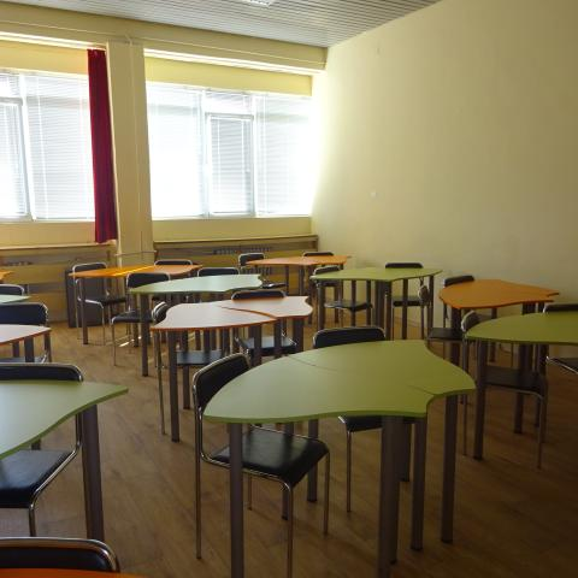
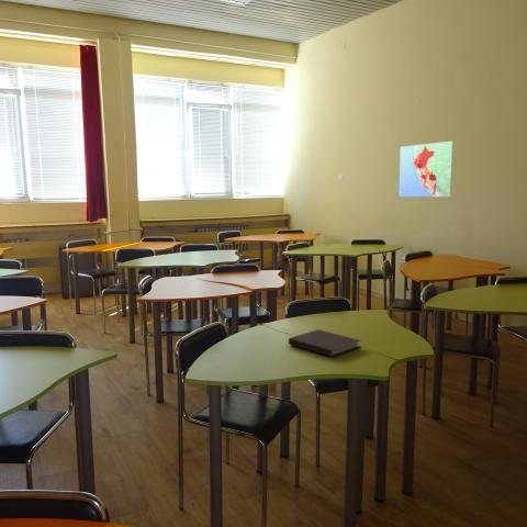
+ map (424, 170)
+ notebook (324, 343)
